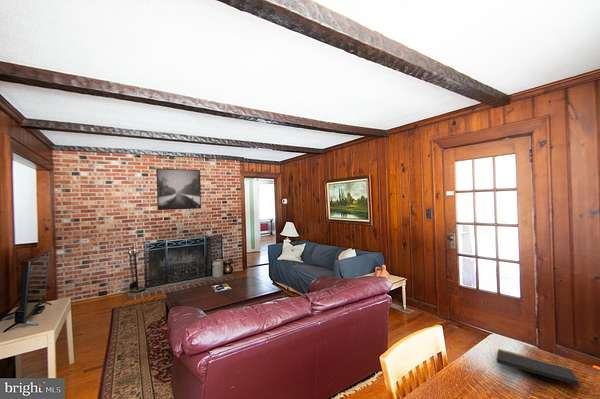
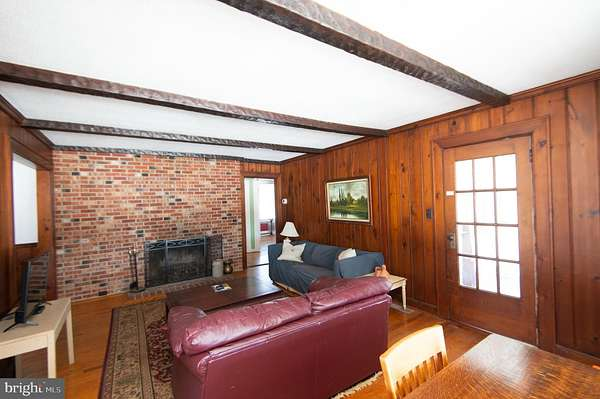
- notepad (533, 364)
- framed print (179, 189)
